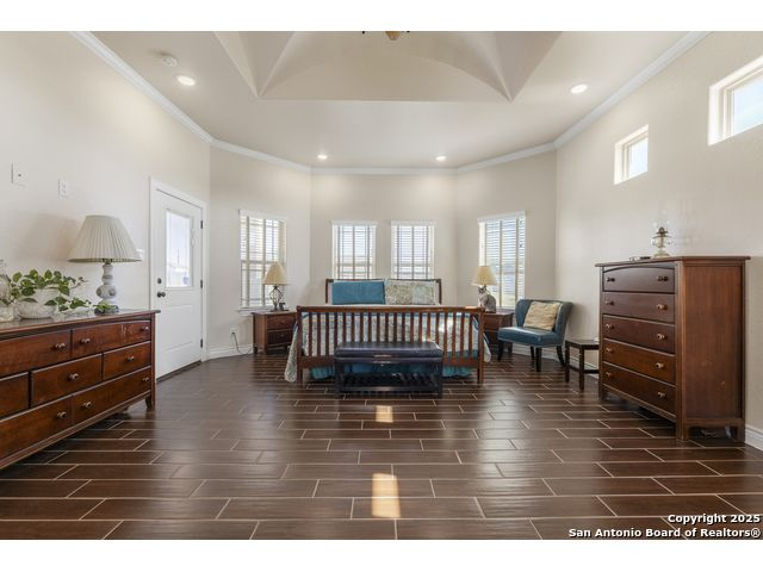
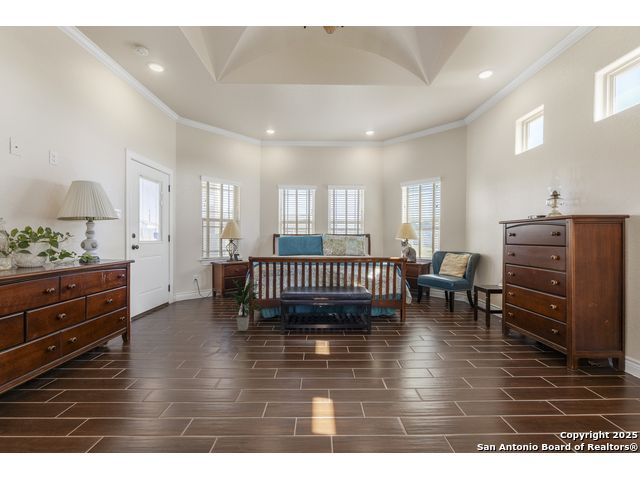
+ indoor plant (244, 303)
